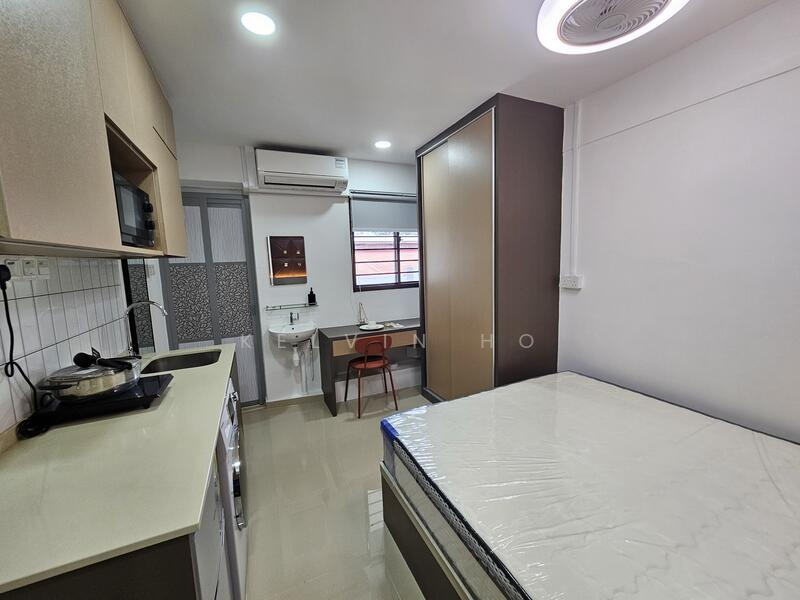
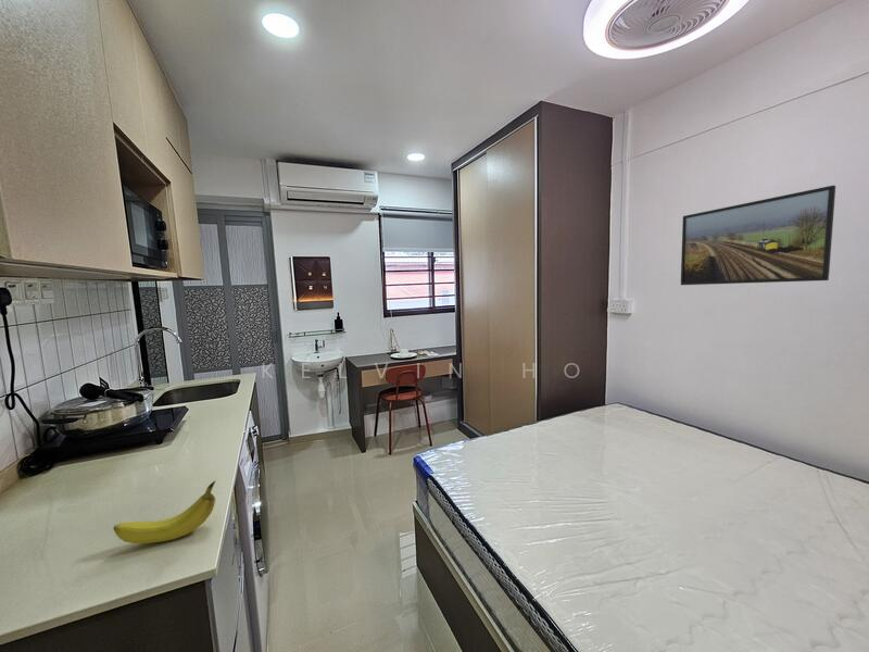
+ fruit (167, 518)
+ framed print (745, 243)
